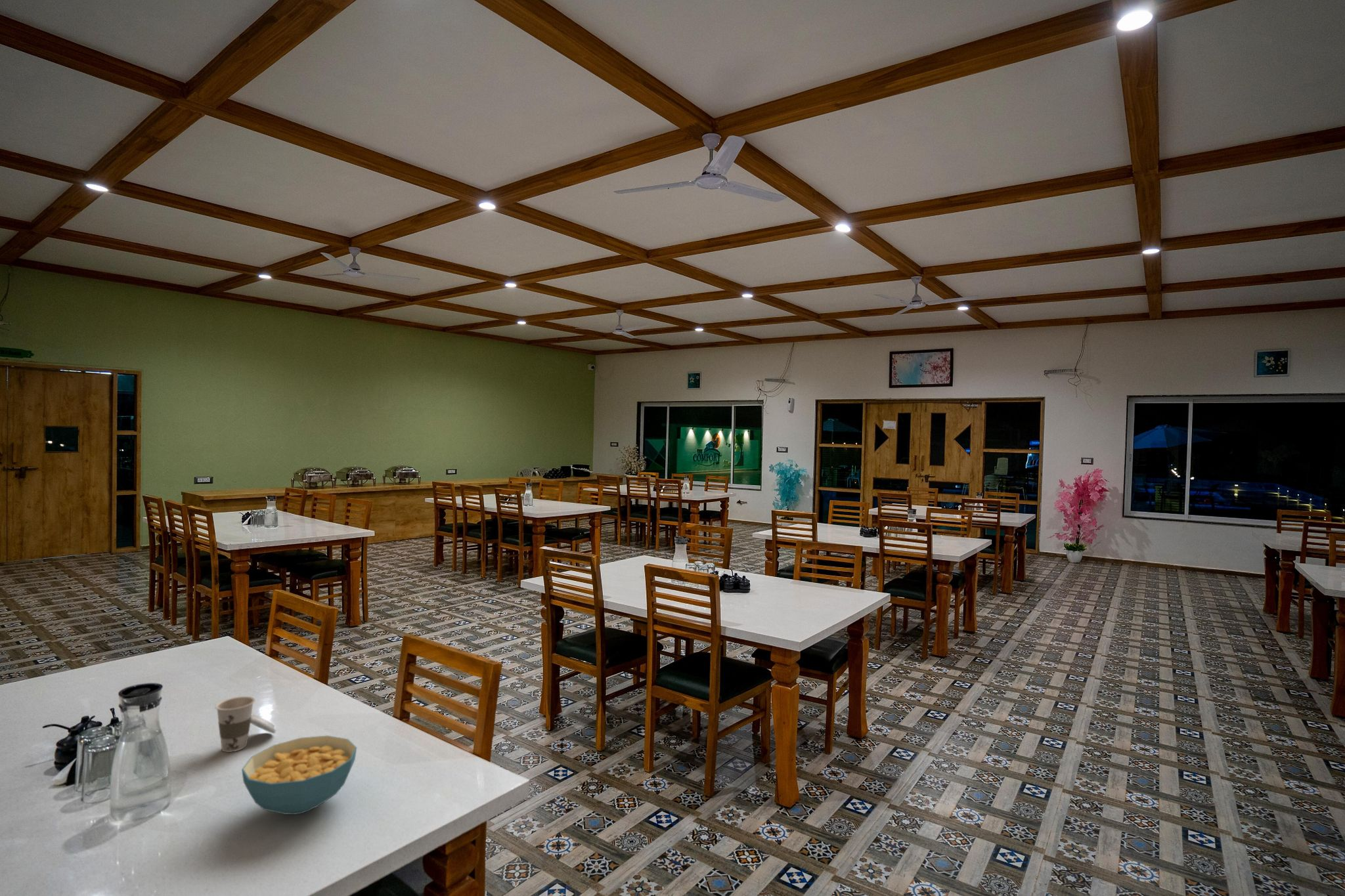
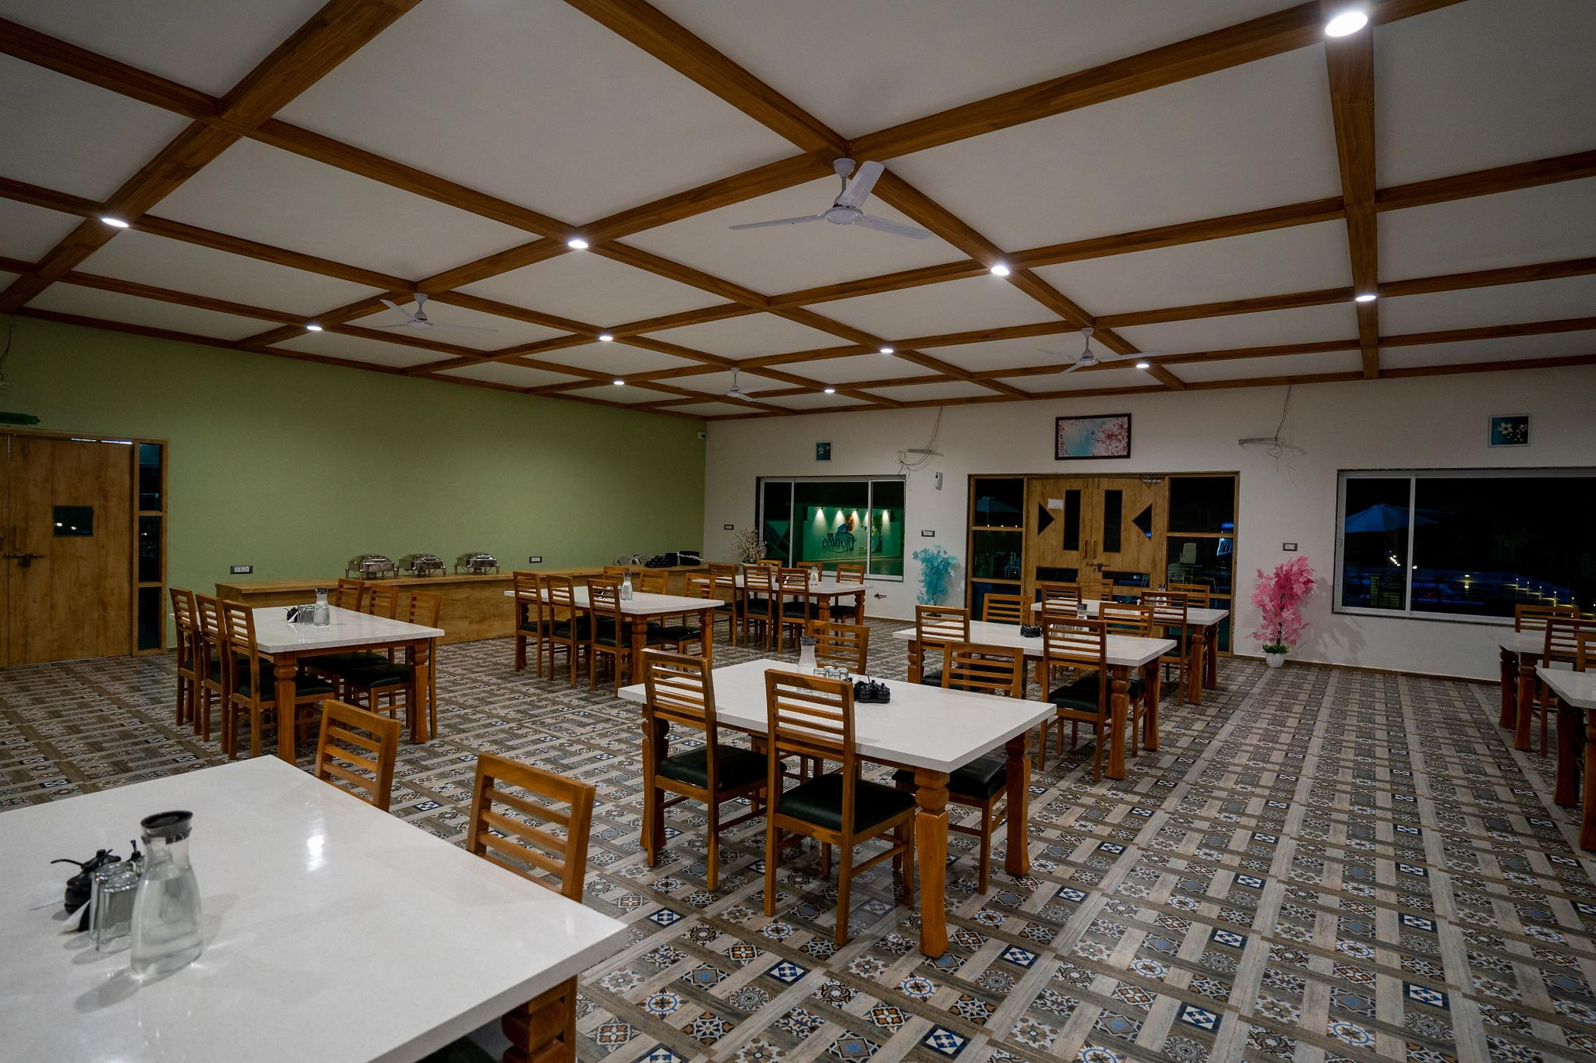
- cup (246, 721)
- cereal bowl (301, 782)
